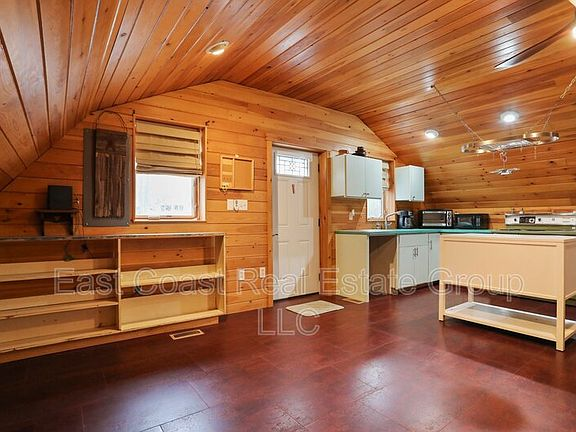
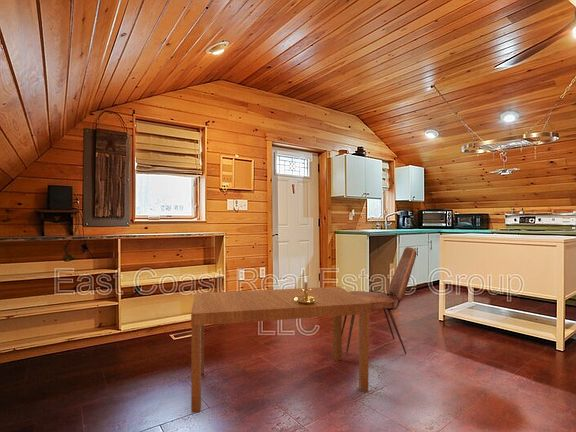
+ dining chair (378, 296)
+ candle holder (306, 288)
+ dining table (277, 319)
